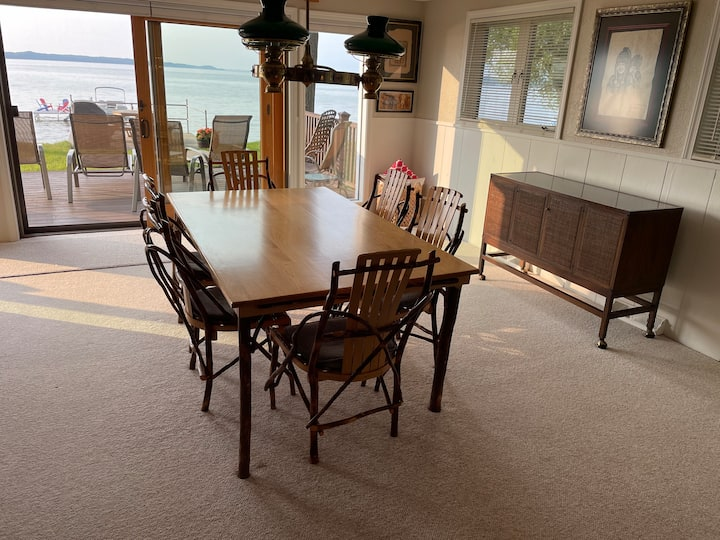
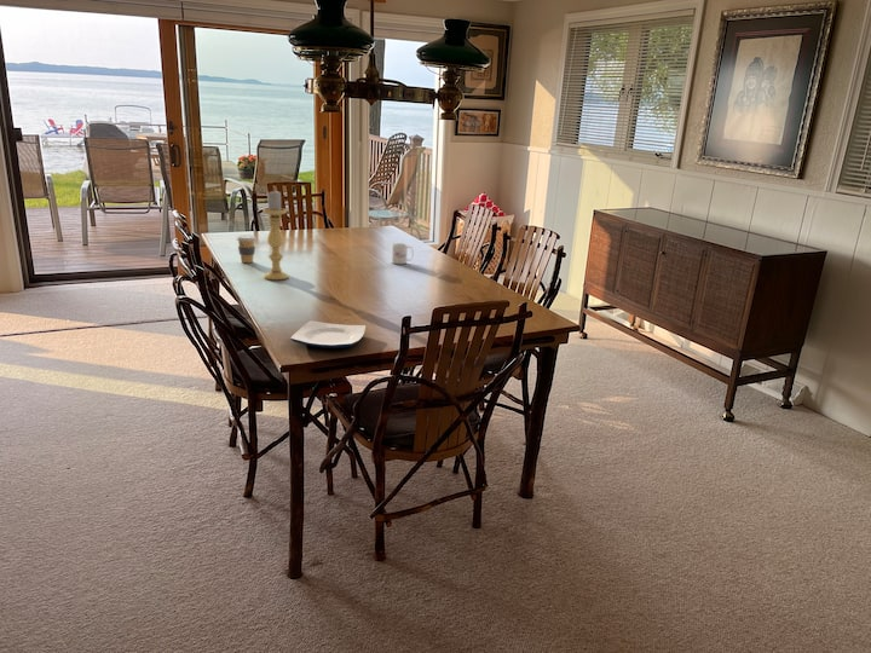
+ mug (402, 253)
+ coffee cup (247, 249)
+ plate (329, 335)
+ candle holder (275, 233)
